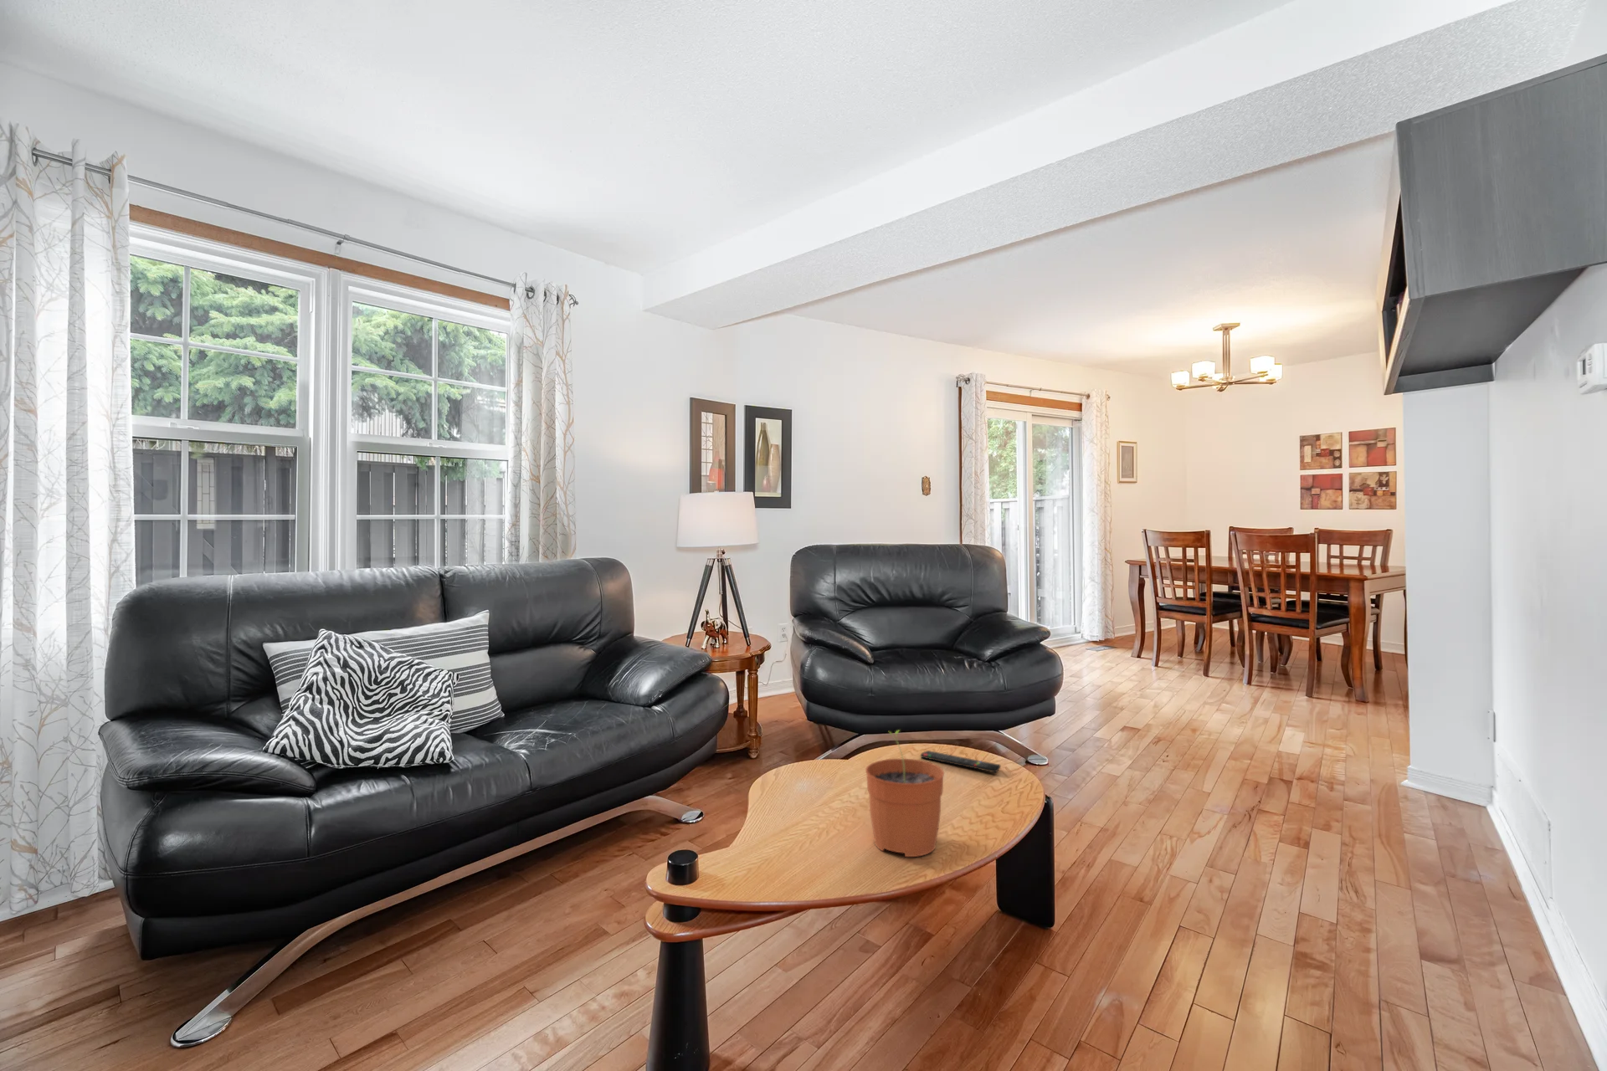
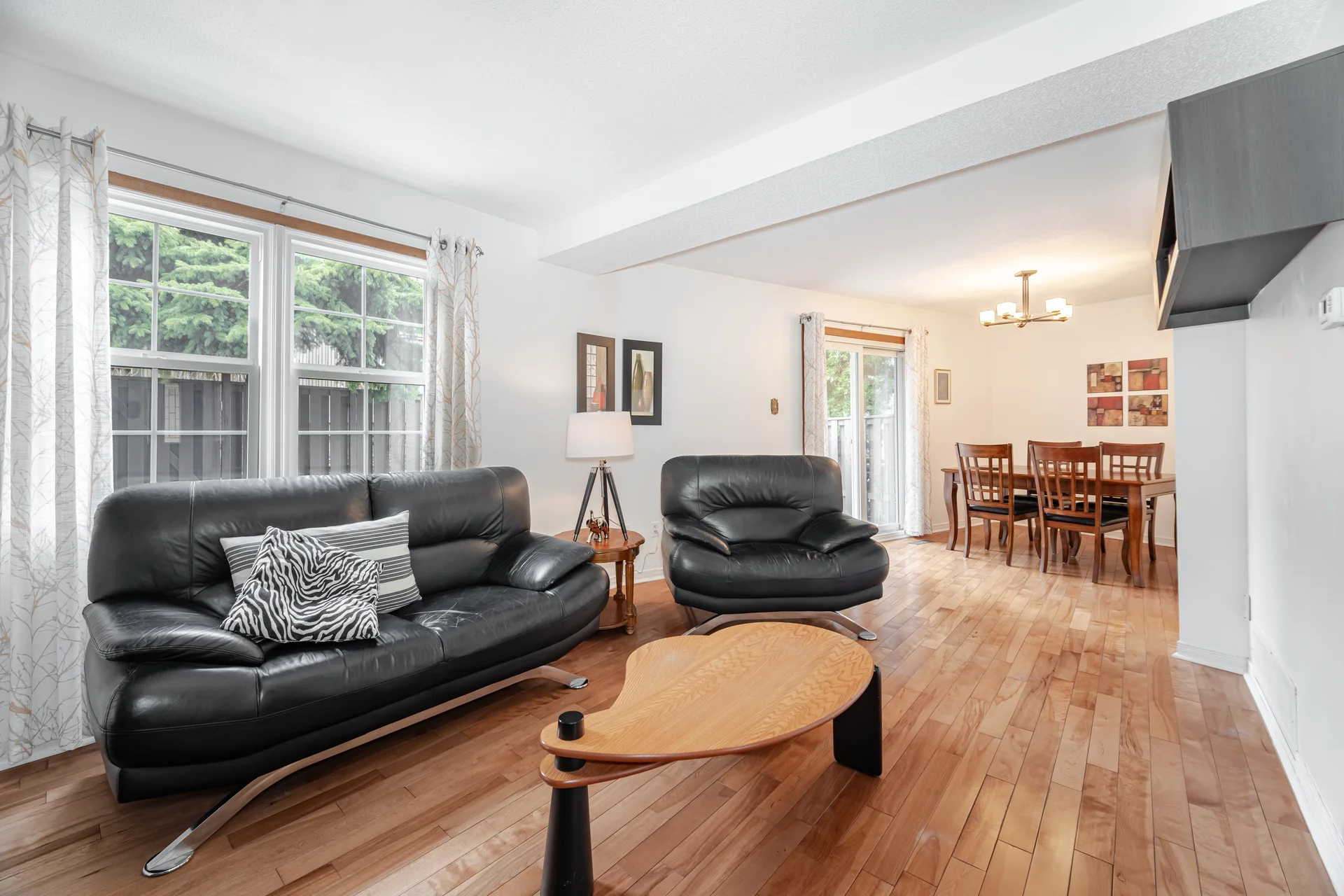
- plant pot (904, 788)
- remote control (959, 761)
